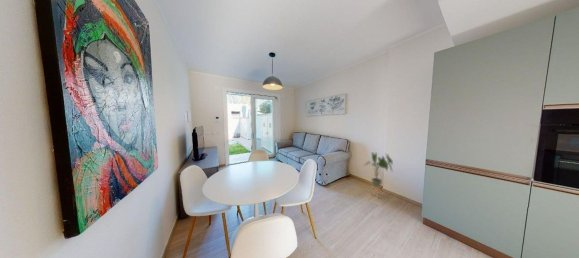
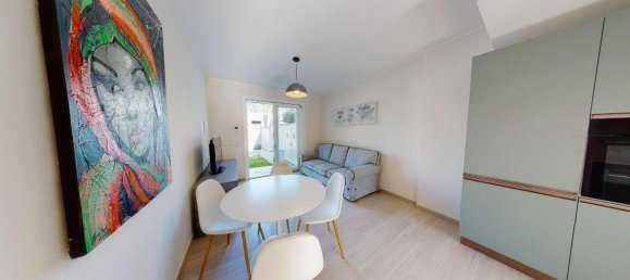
- house plant (378, 174)
